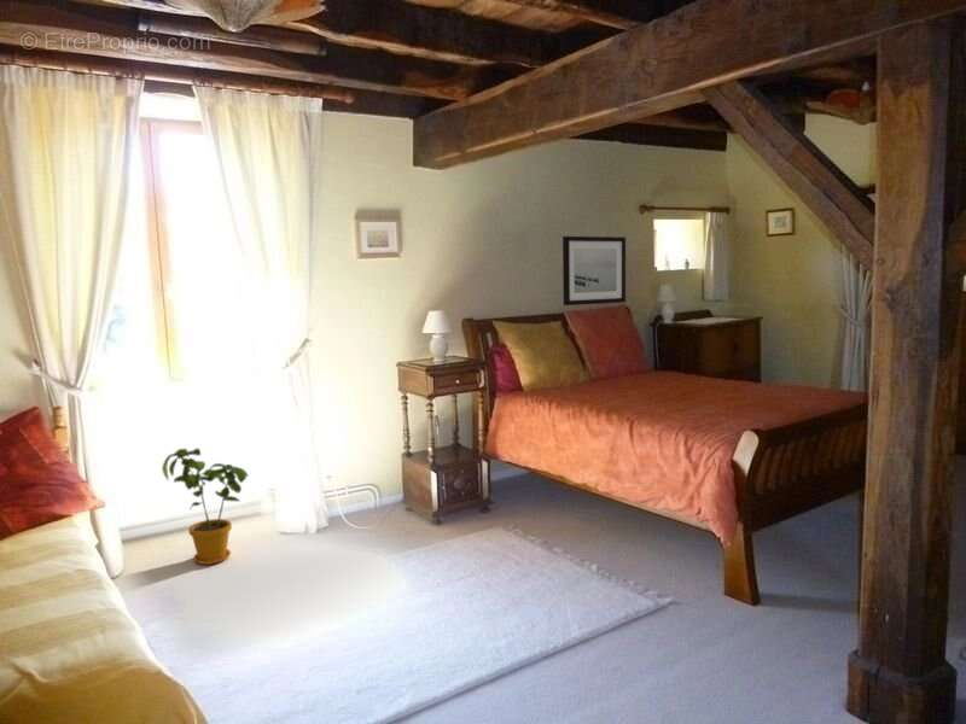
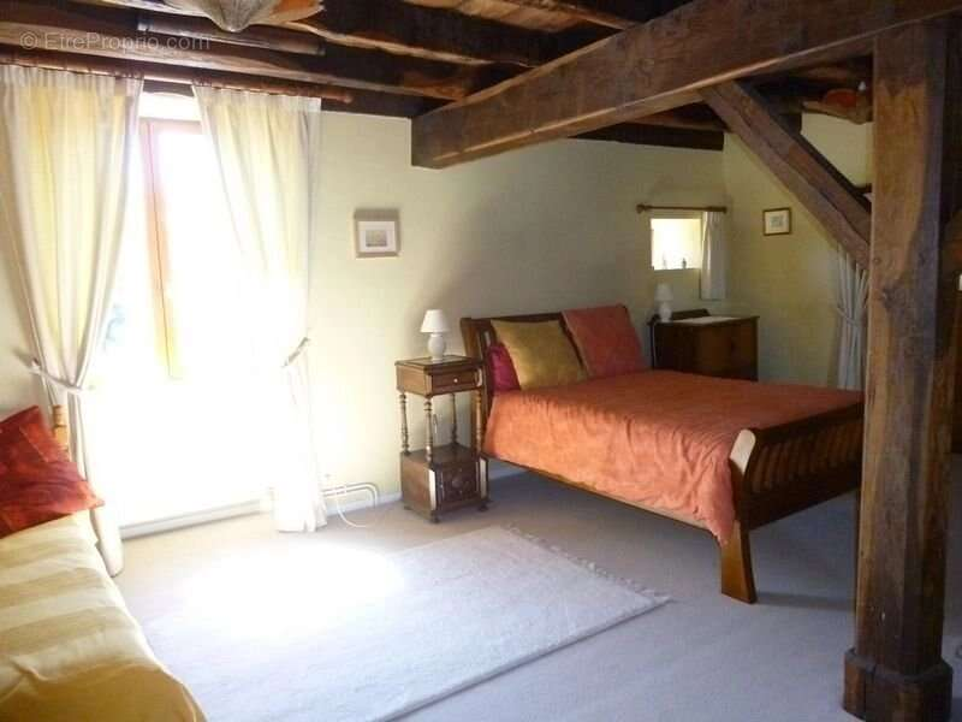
- house plant (203, 498)
- wall art (595, 270)
